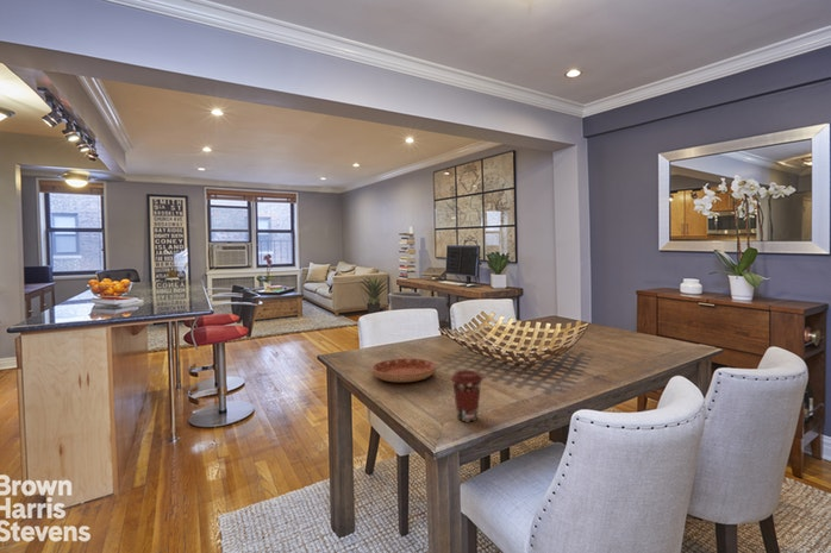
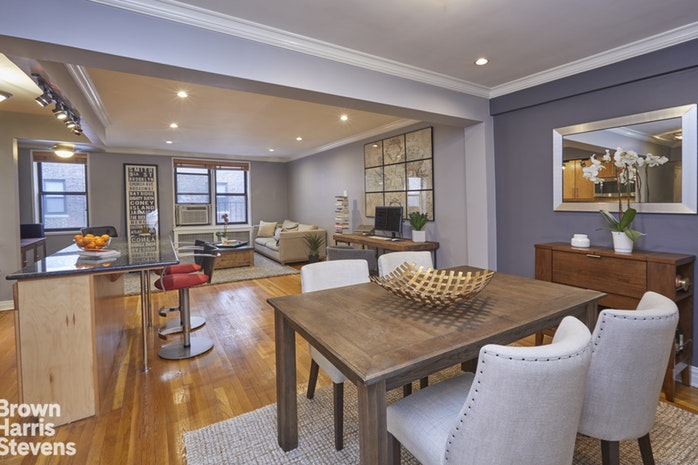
- coffee cup (467, 395)
- saucer (404, 370)
